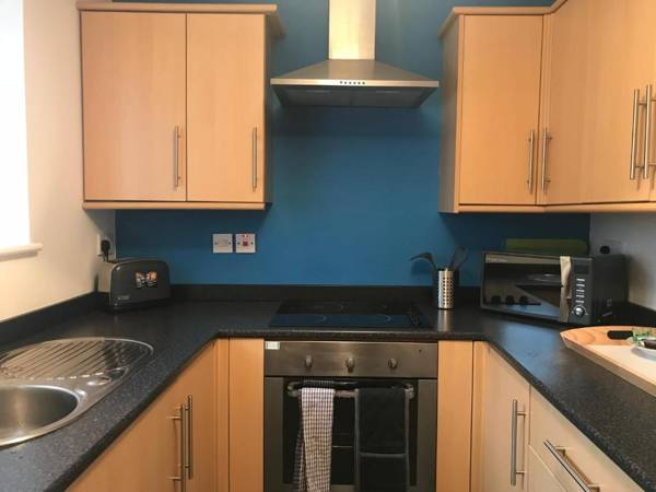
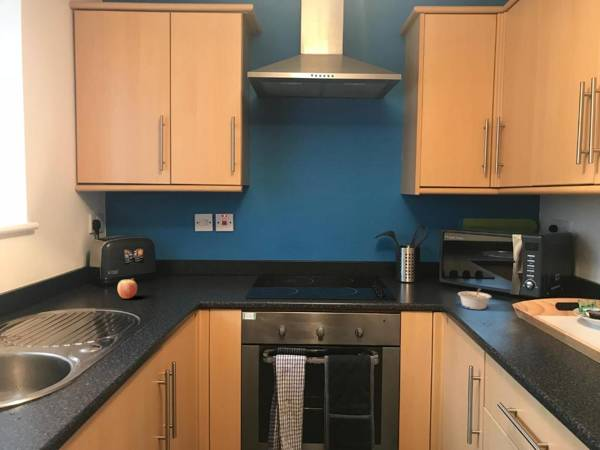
+ fruit (127, 288)
+ legume (473, 299)
